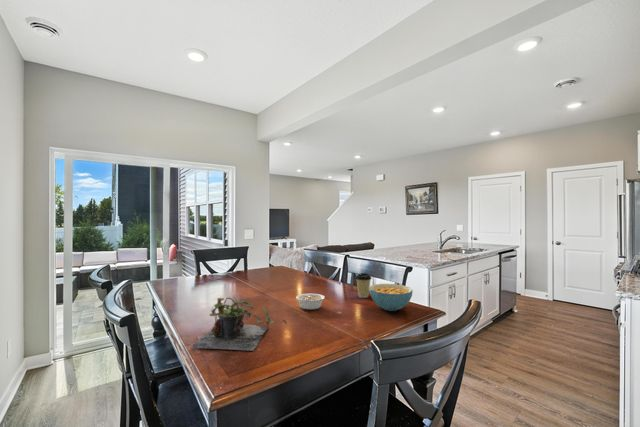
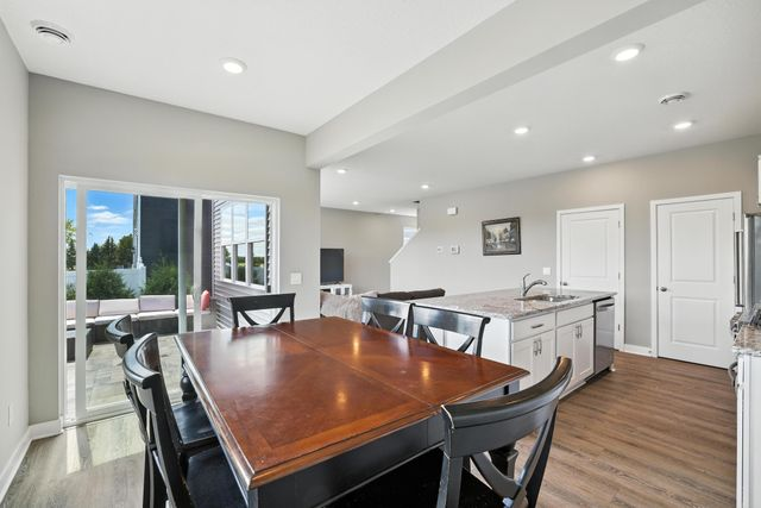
- coffee cup (363, 285)
- cereal bowl (390, 298)
- legume (311, 300)
- plant (235, 317)
